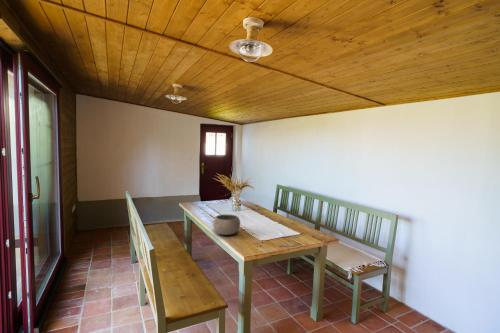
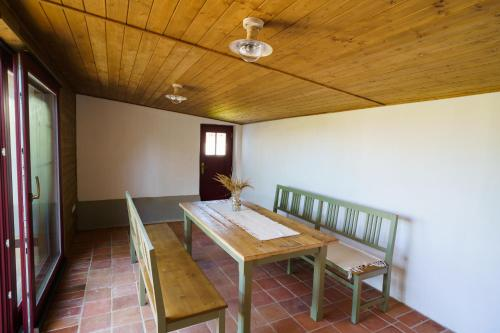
- bowl (226, 225)
